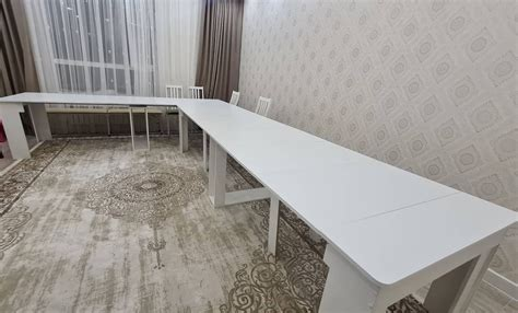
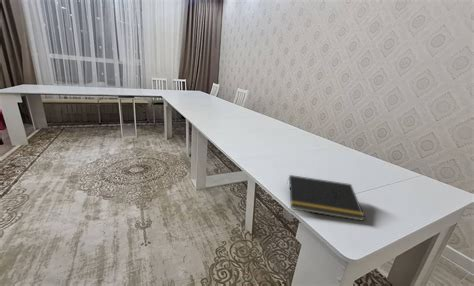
+ notepad (322, 195)
